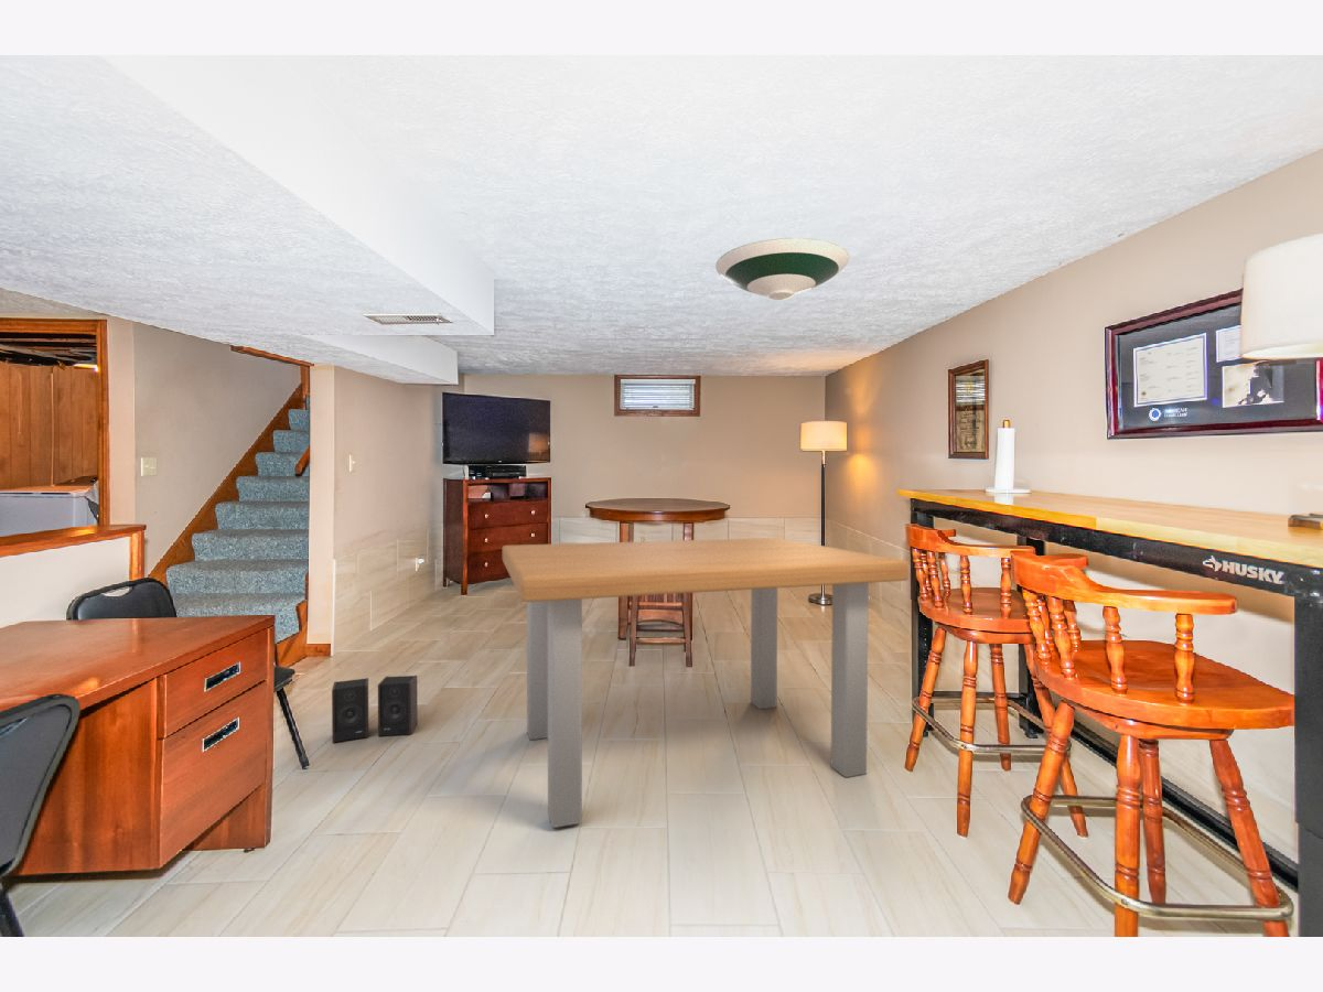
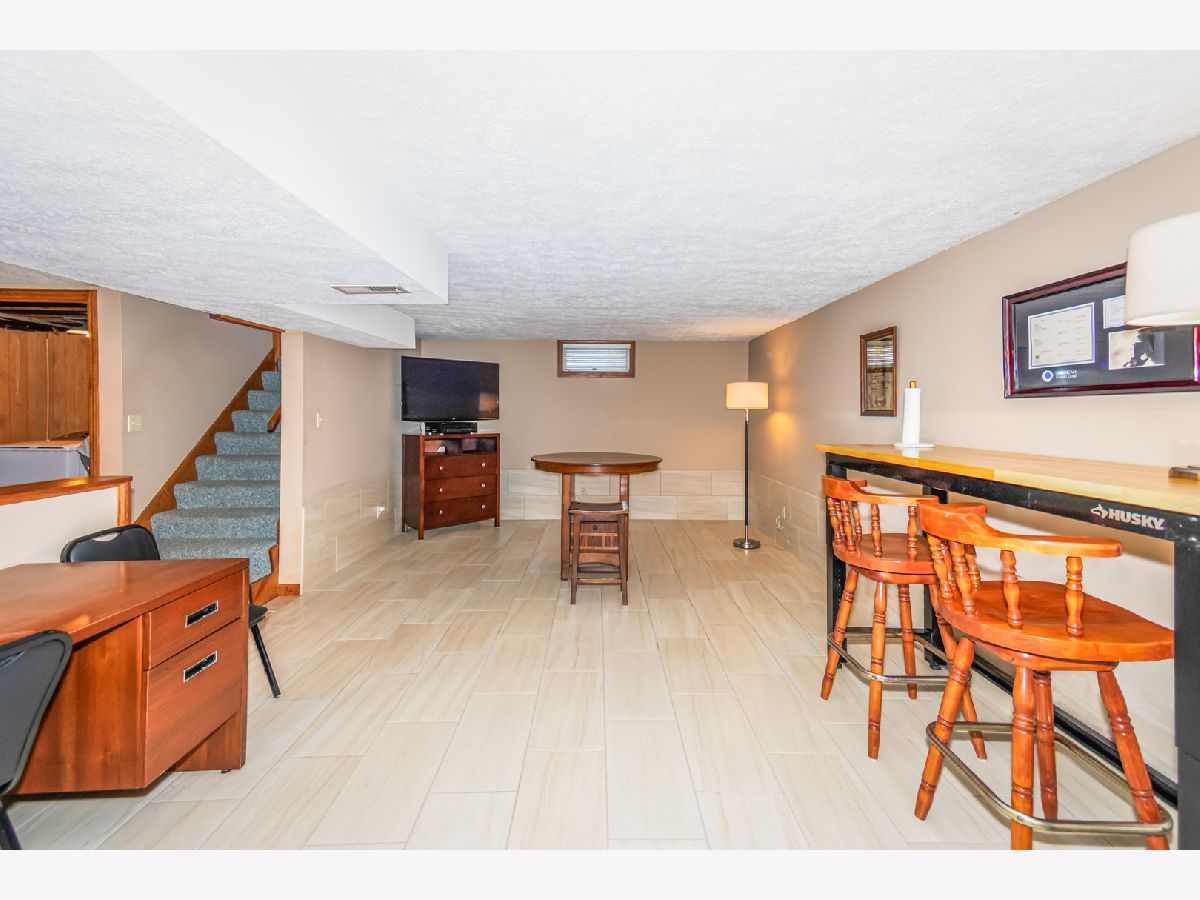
- speaker (378, 707)
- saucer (781, 280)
- dining table (678, 593)
